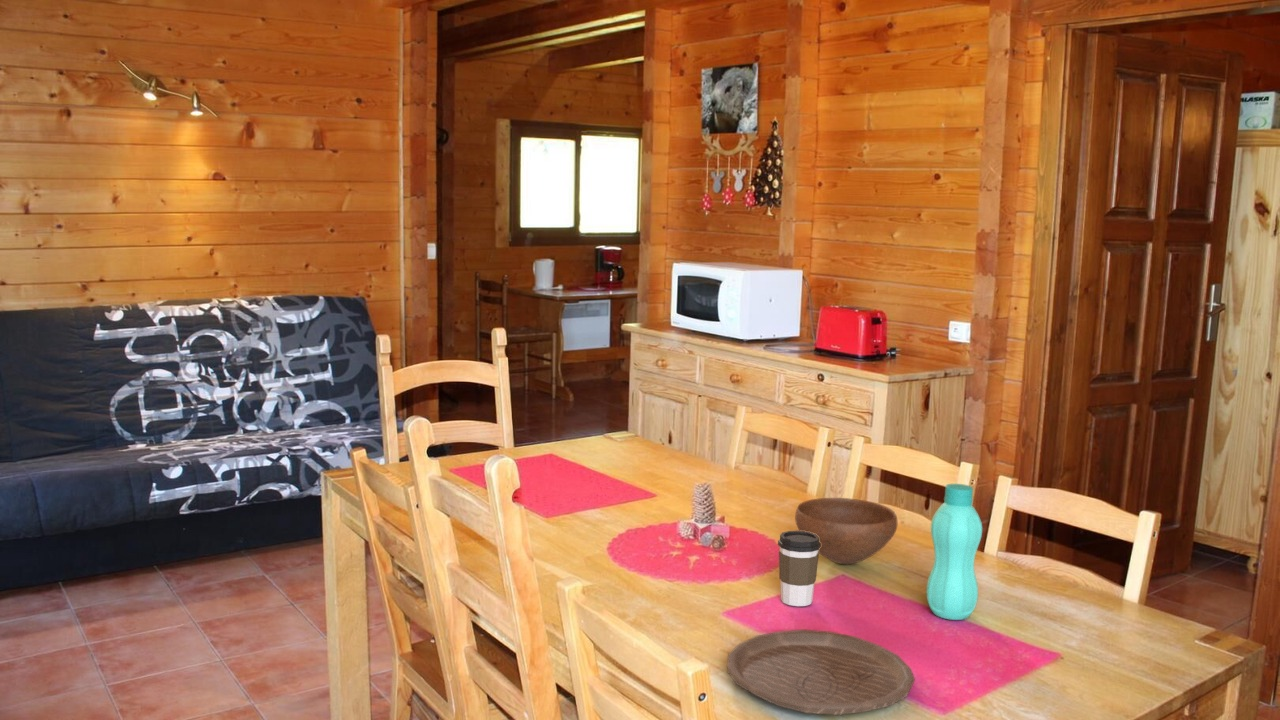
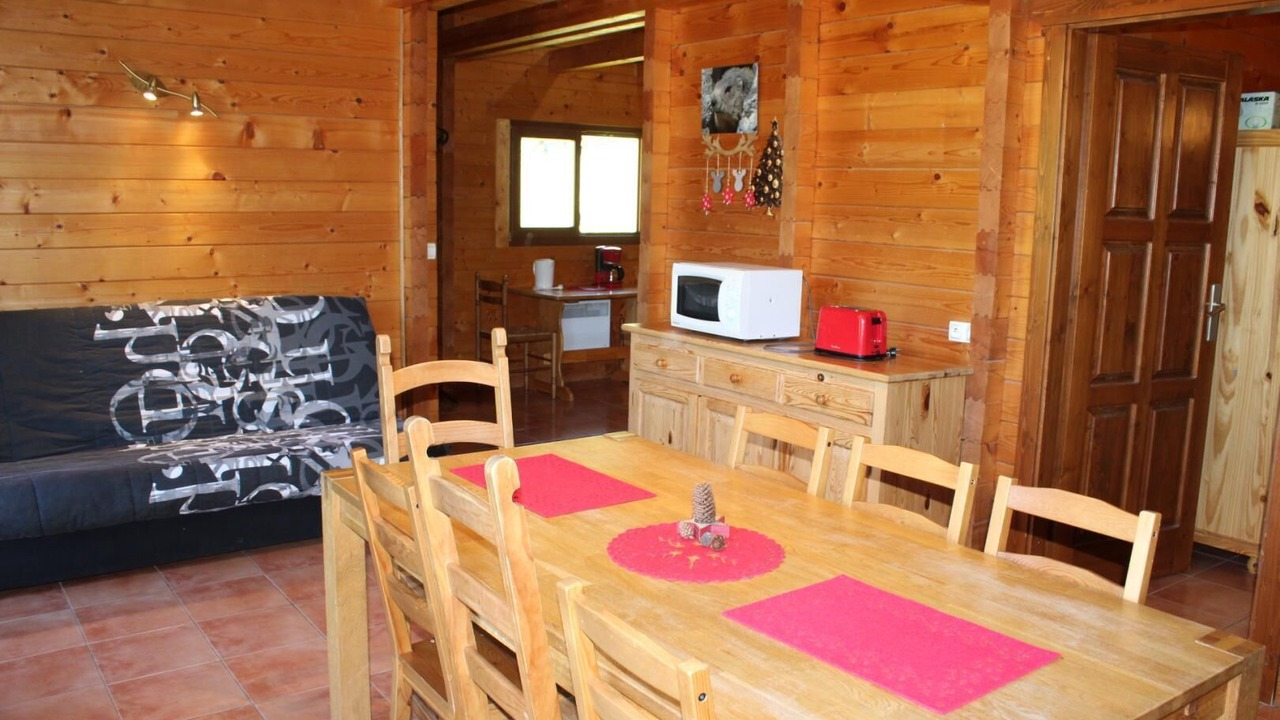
- plate (818, 672)
- coffee cup (798, 568)
- bottle (954, 550)
- bowl (844, 536)
